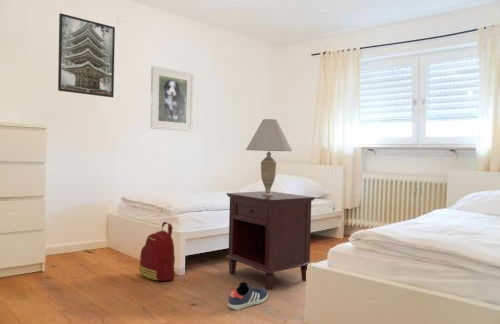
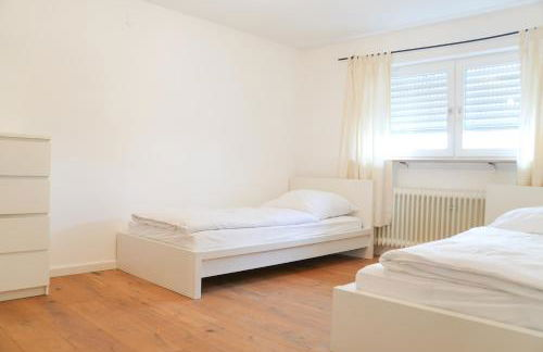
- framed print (172, 100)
- table lamp (268, 157)
- nightstand (268, 236)
- sneaker (249, 291)
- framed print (87, 57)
- backpack (157, 250)
